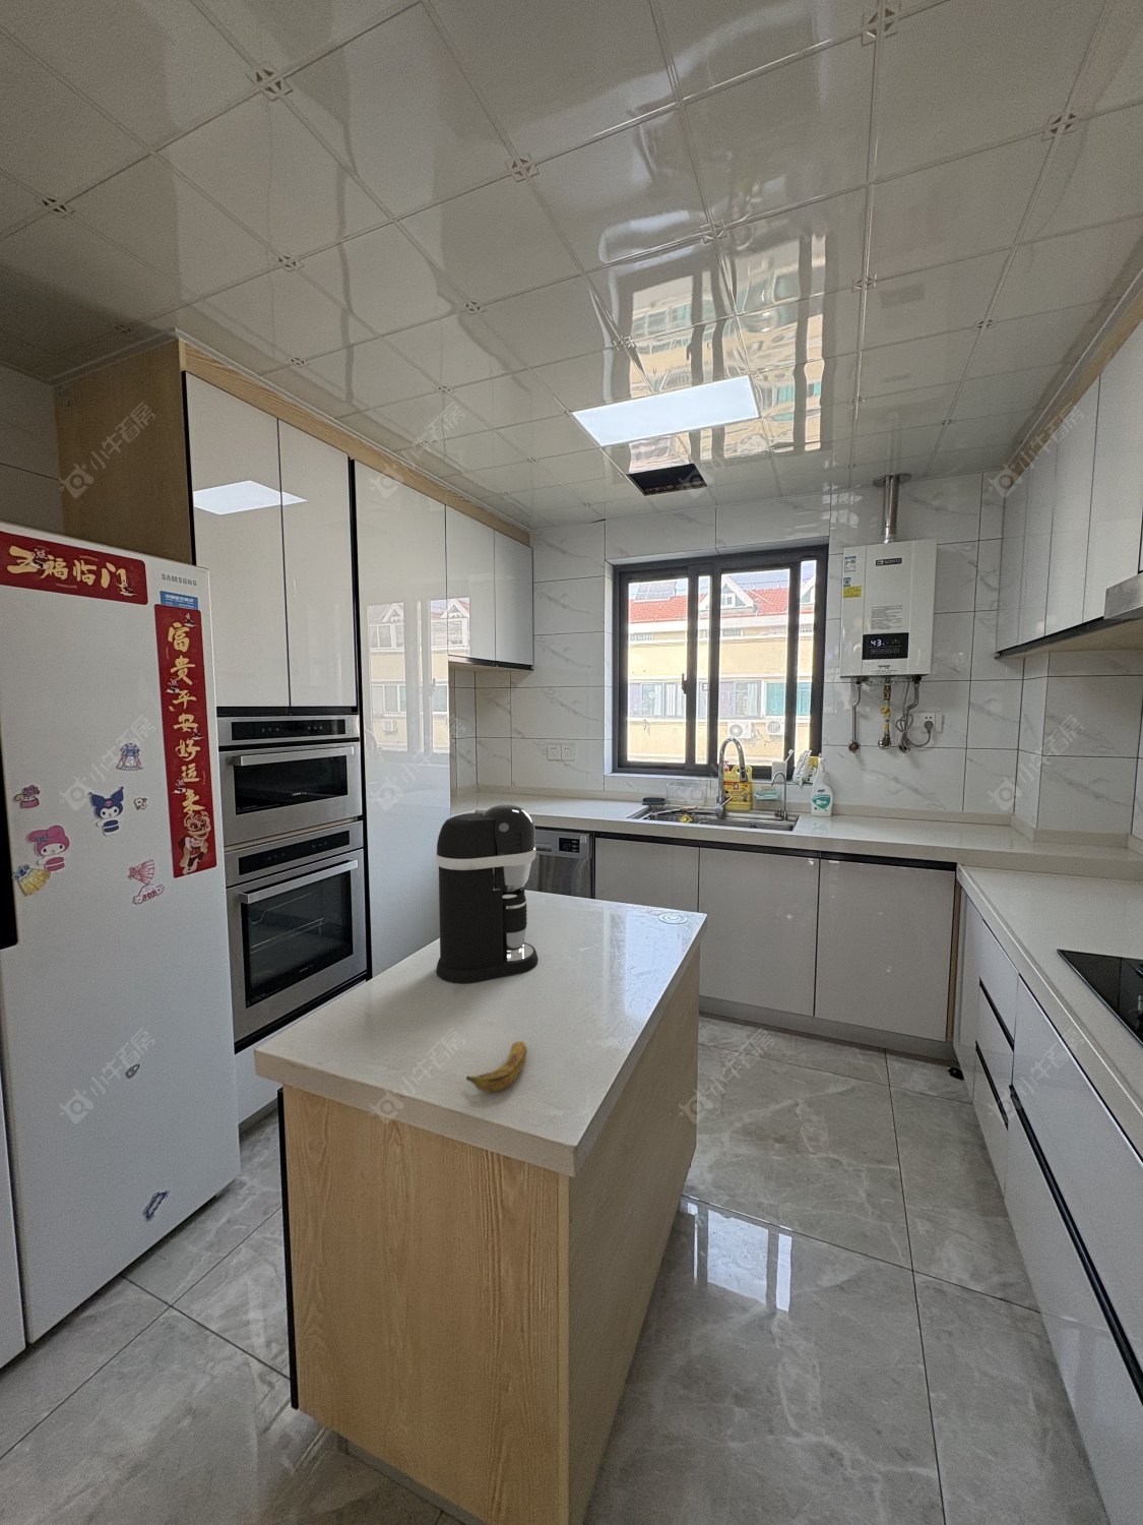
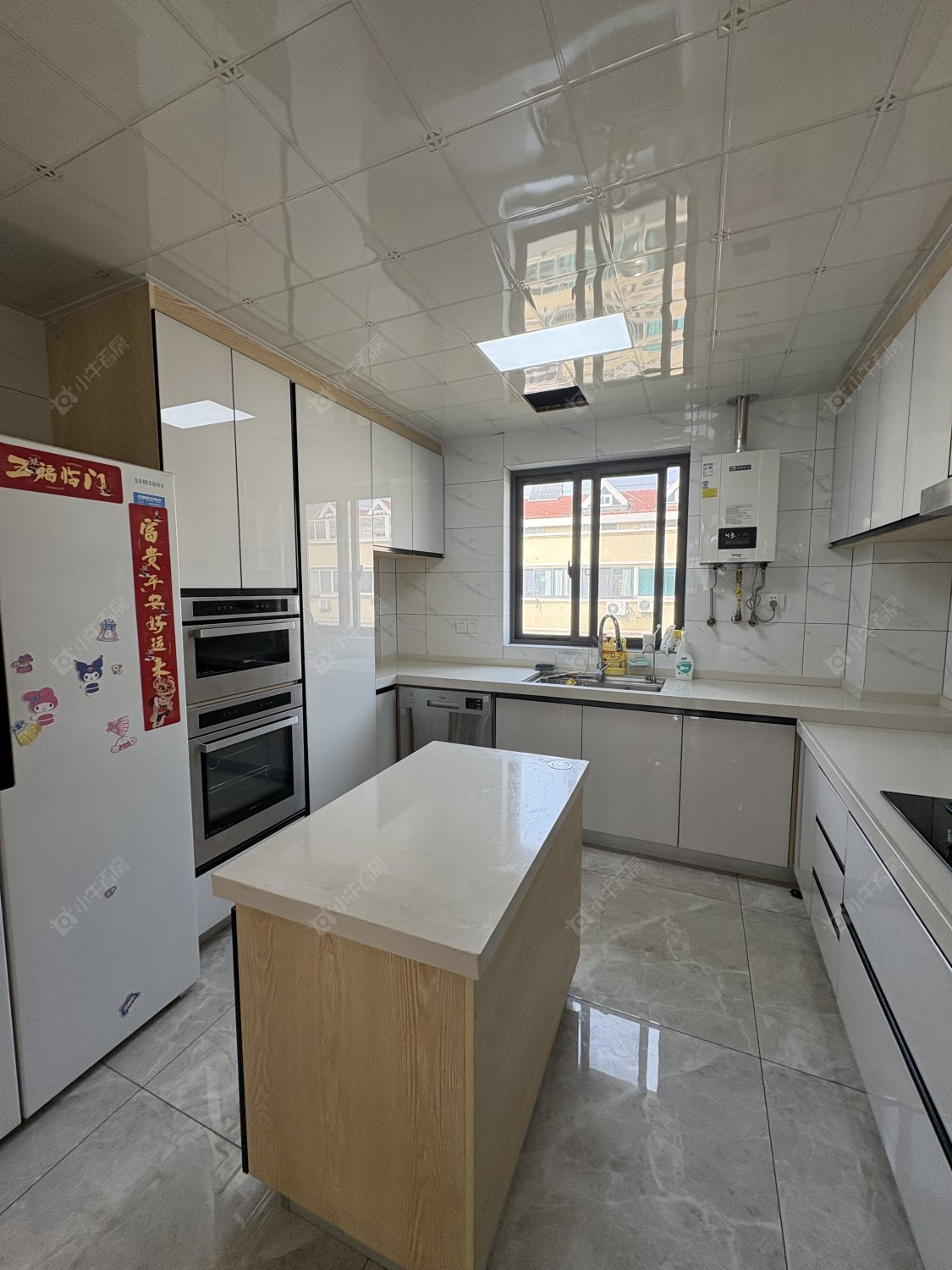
- banana (504, 1063)
- coffee maker (486, 886)
